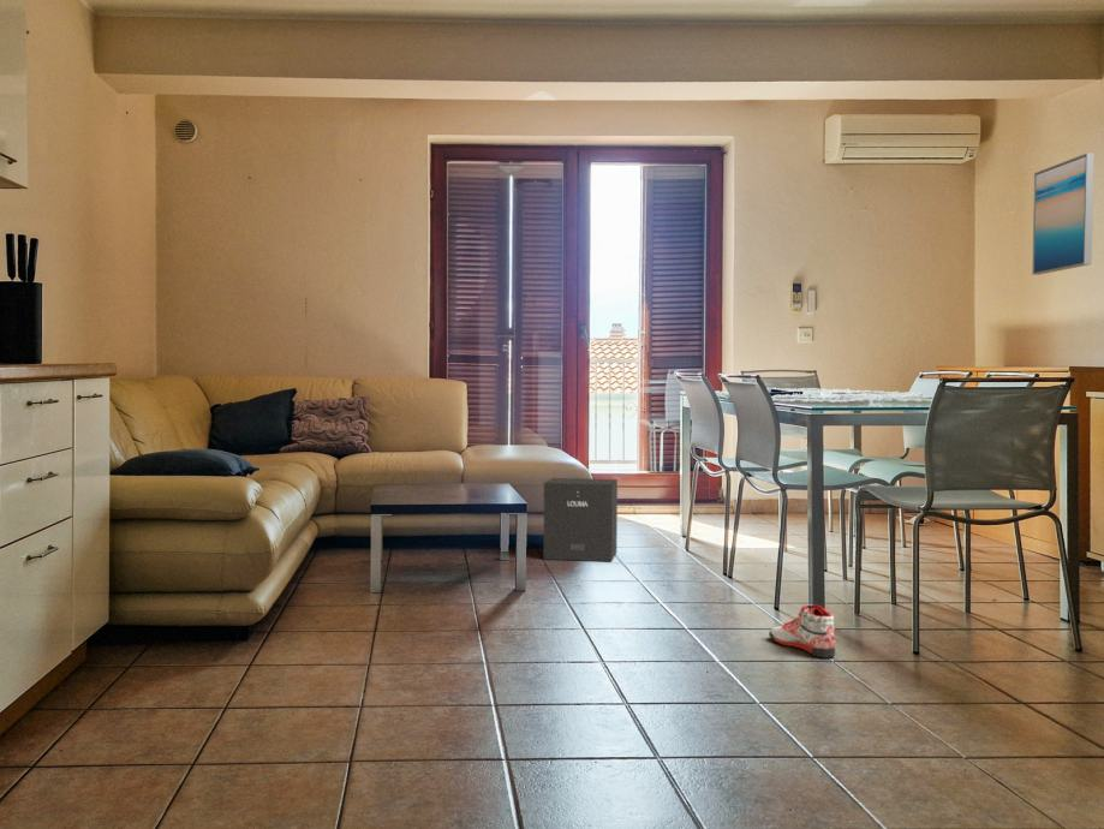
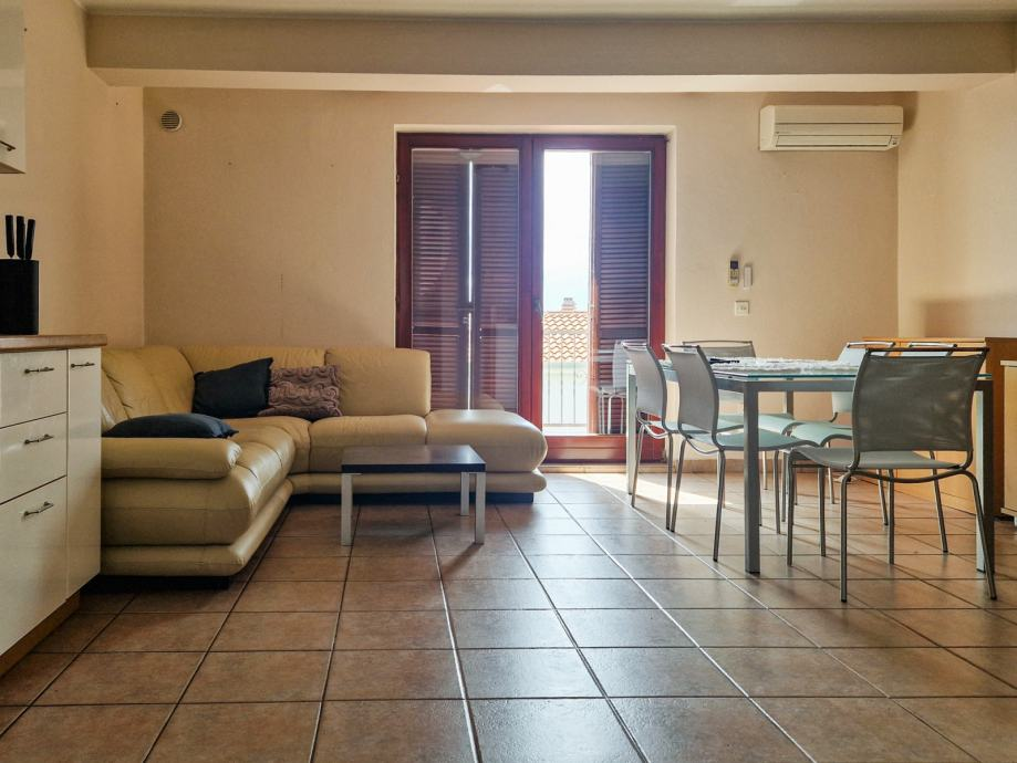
- sneaker (801, 624)
- wall art (1061, 216)
- speaker (580, 518)
